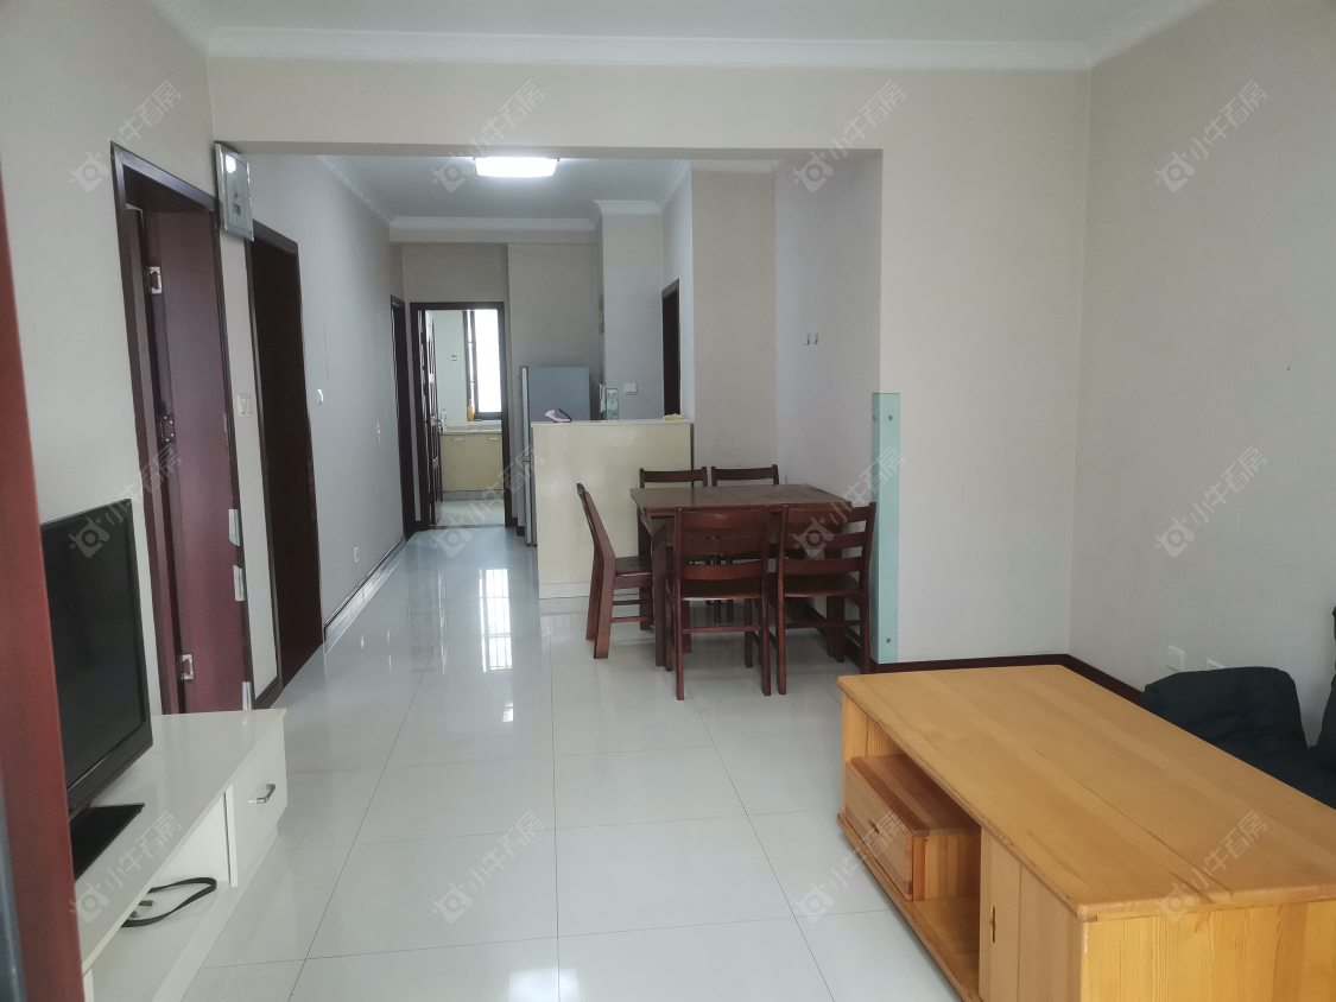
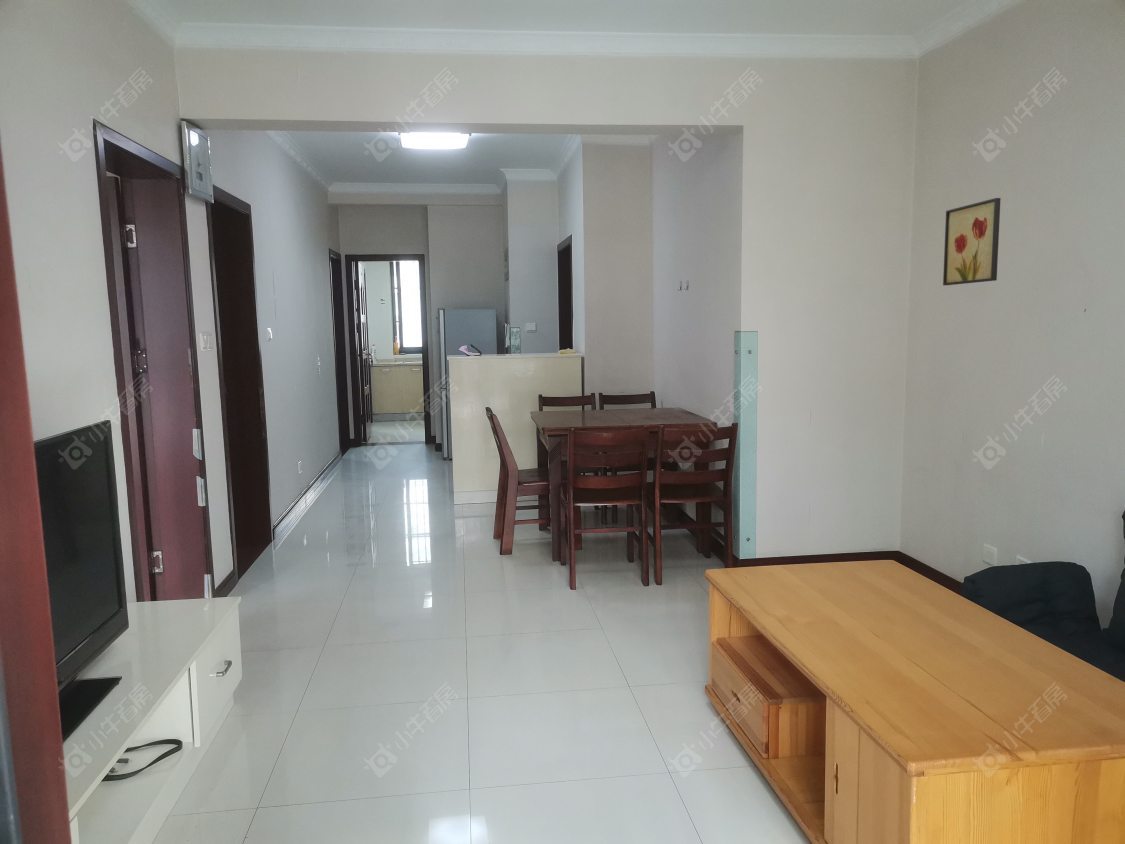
+ wall art (971, 244)
